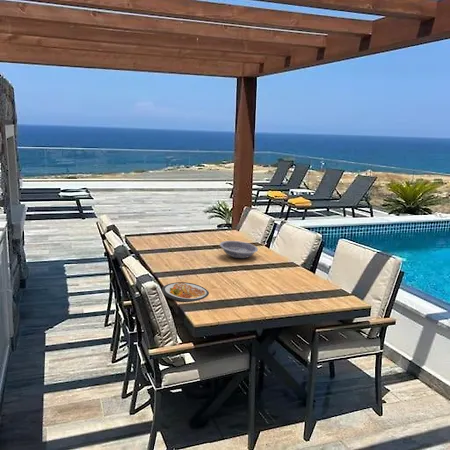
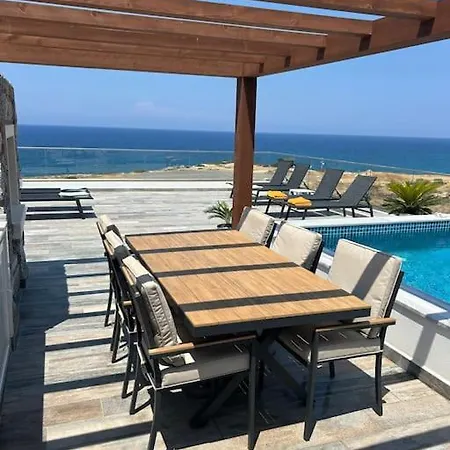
- bowl (238, 251)
- dish (185, 290)
